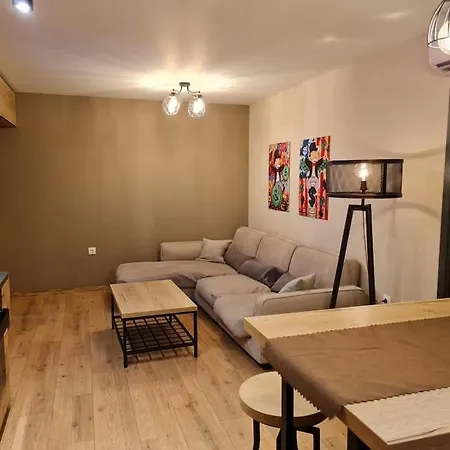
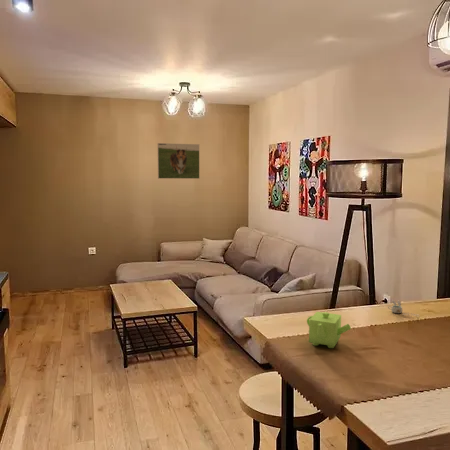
+ teapot (327, 329)
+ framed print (178, 161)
+ cup (401, 307)
